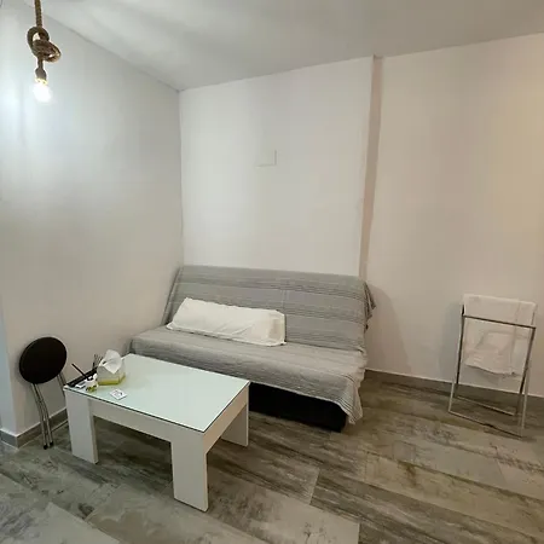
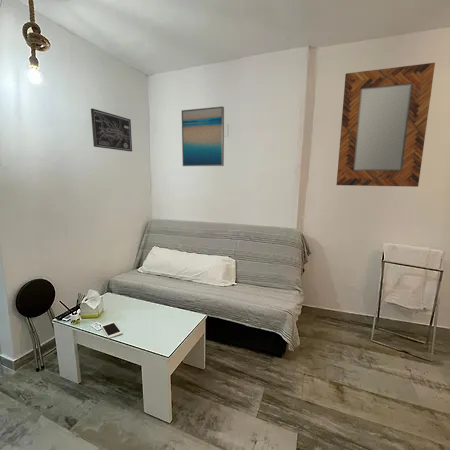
+ wall art (202, 137)
+ cell phone (111, 329)
+ home mirror (381, 129)
+ wall art (113, 132)
